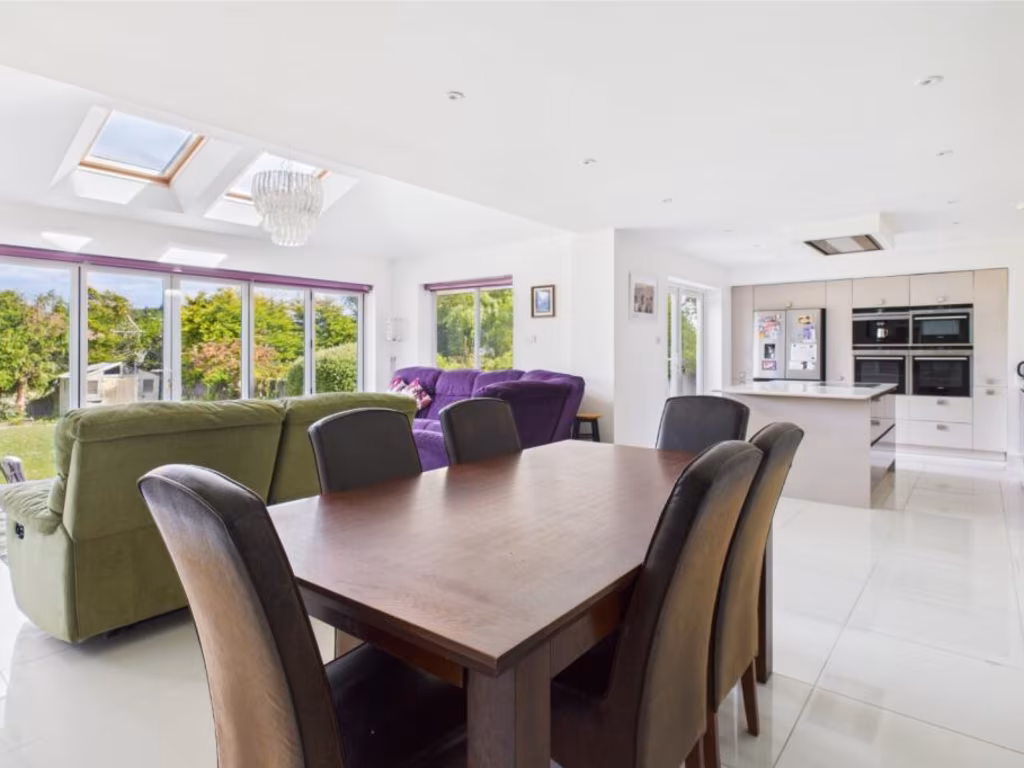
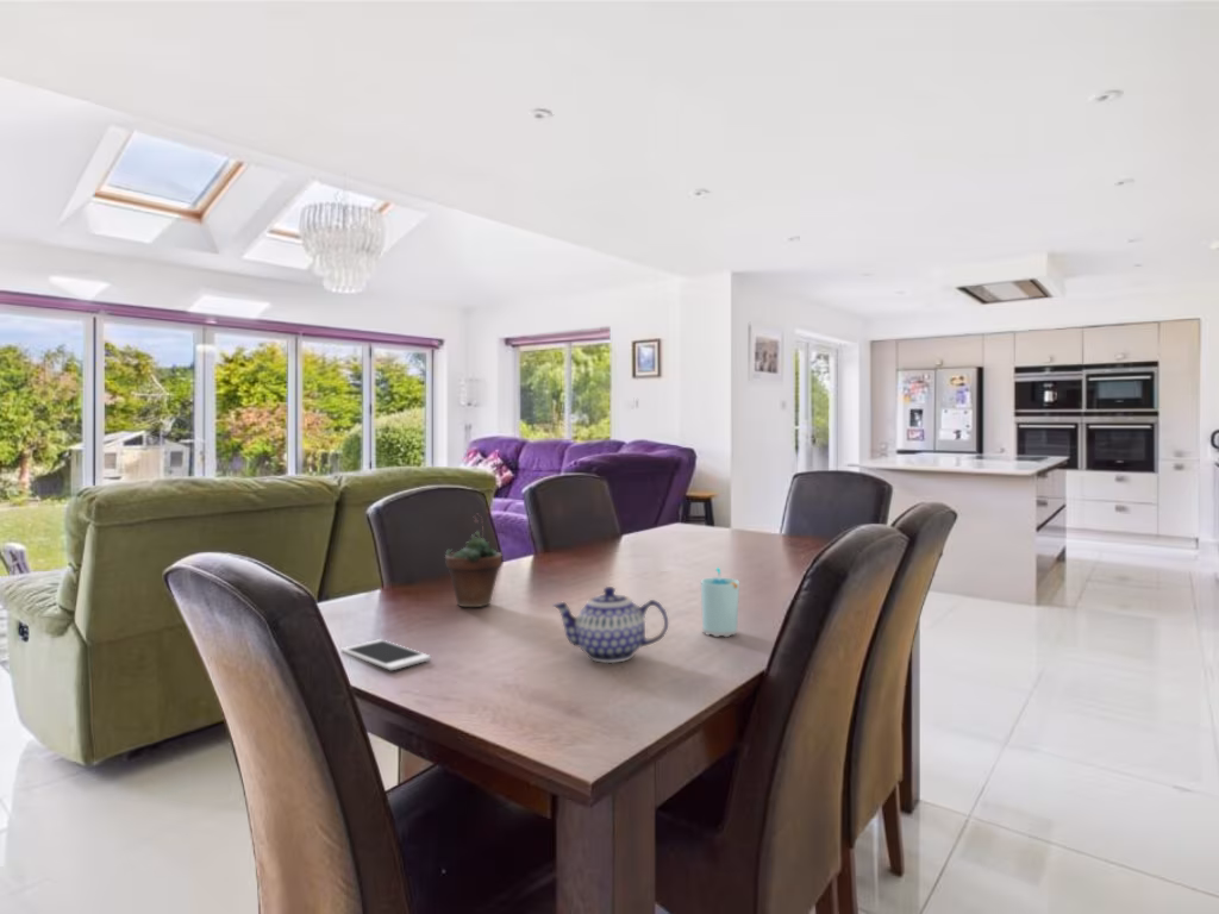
+ cup (720, 601)
+ cell phone (385, 653)
+ teapot (610, 621)
+ succulent plant (474, 558)
